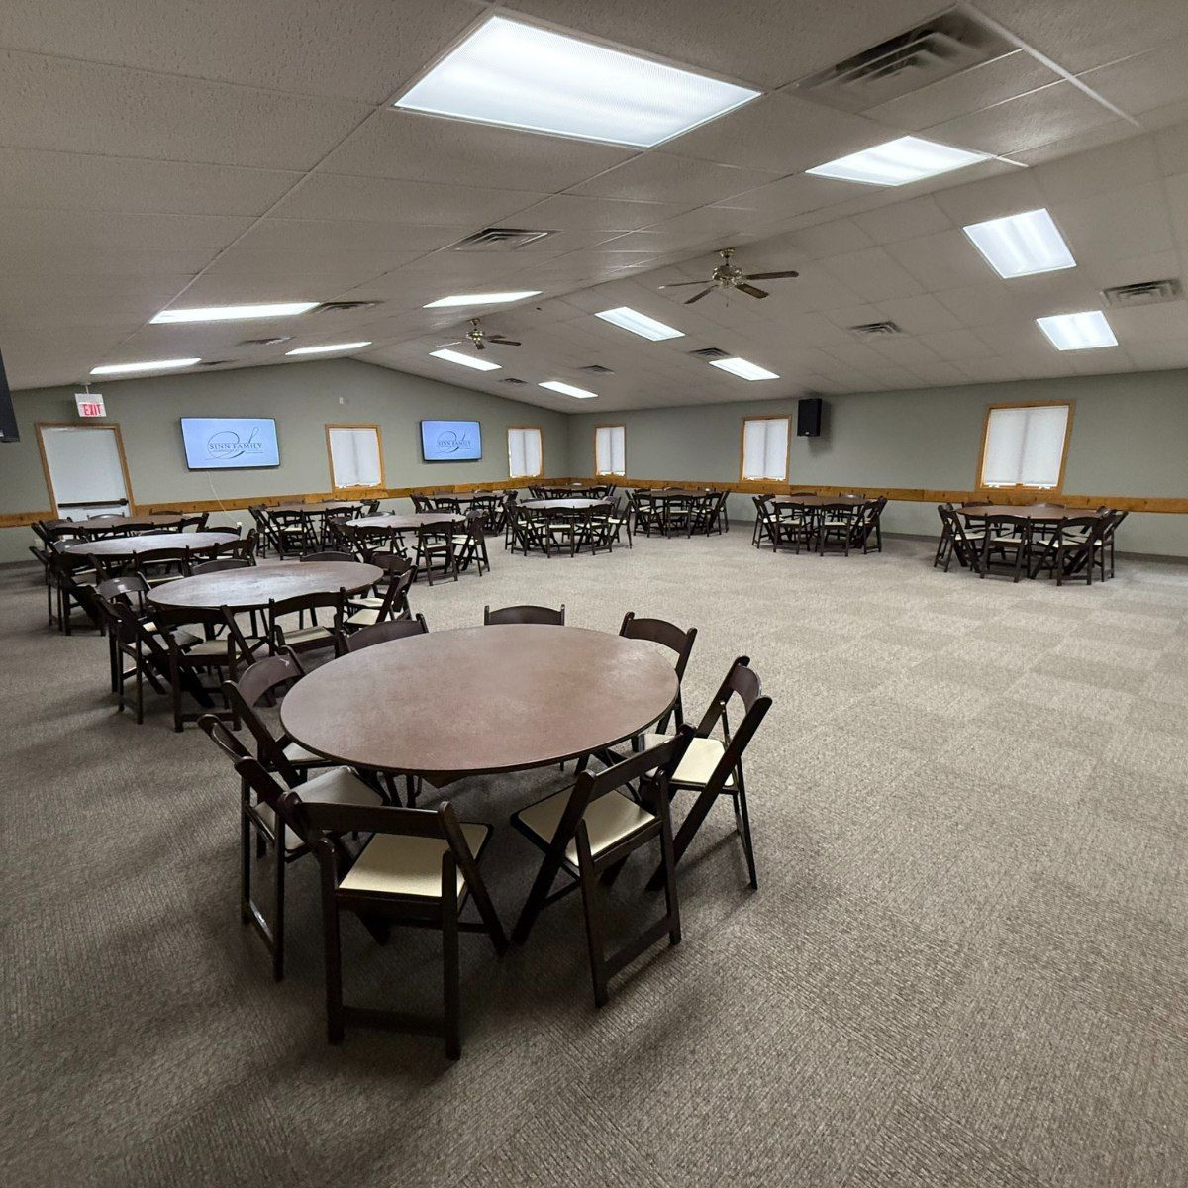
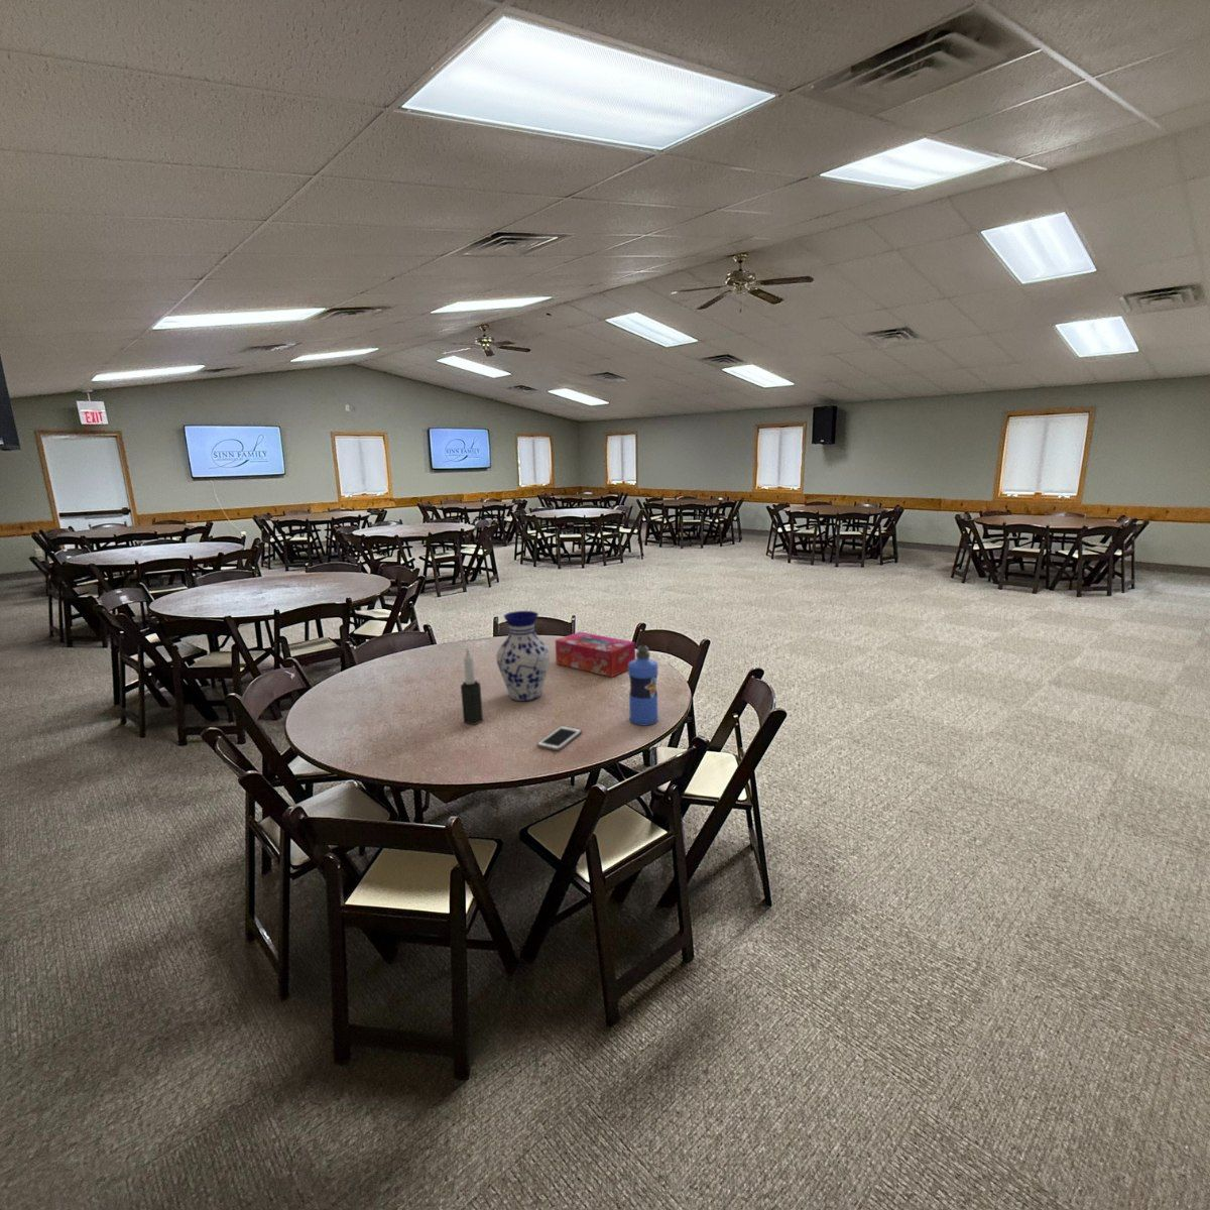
+ water bottle (644, 683)
+ vase (523, 656)
+ candle (470, 685)
+ cell phone (560, 737)
+ tissue box (595, 653)
